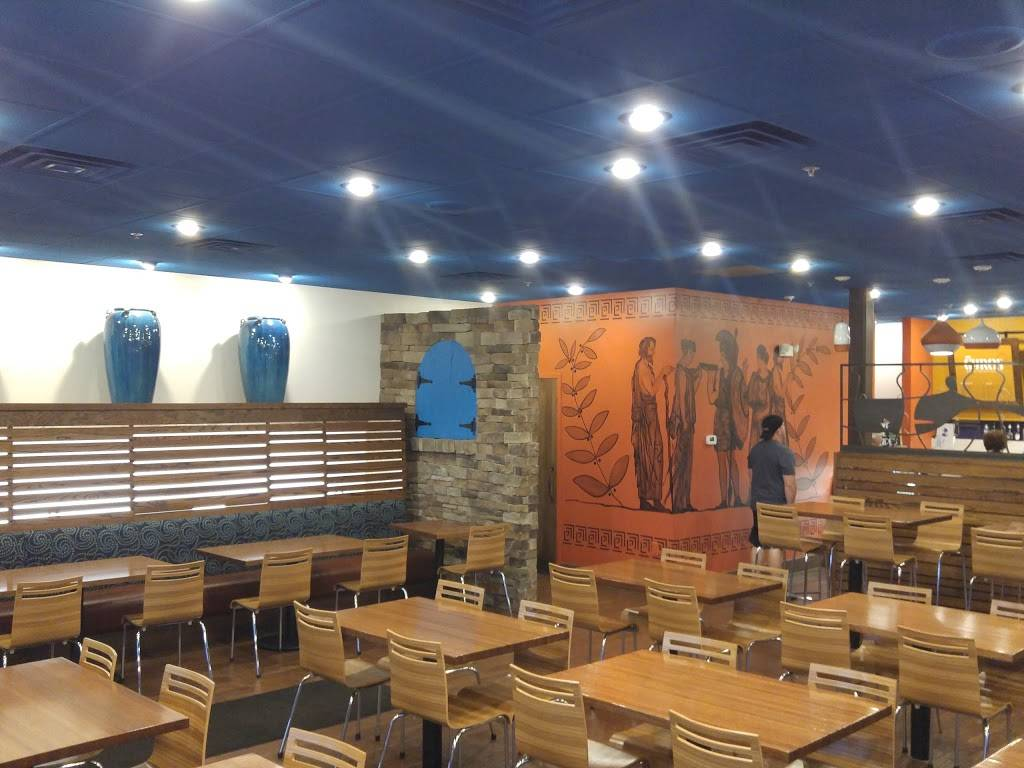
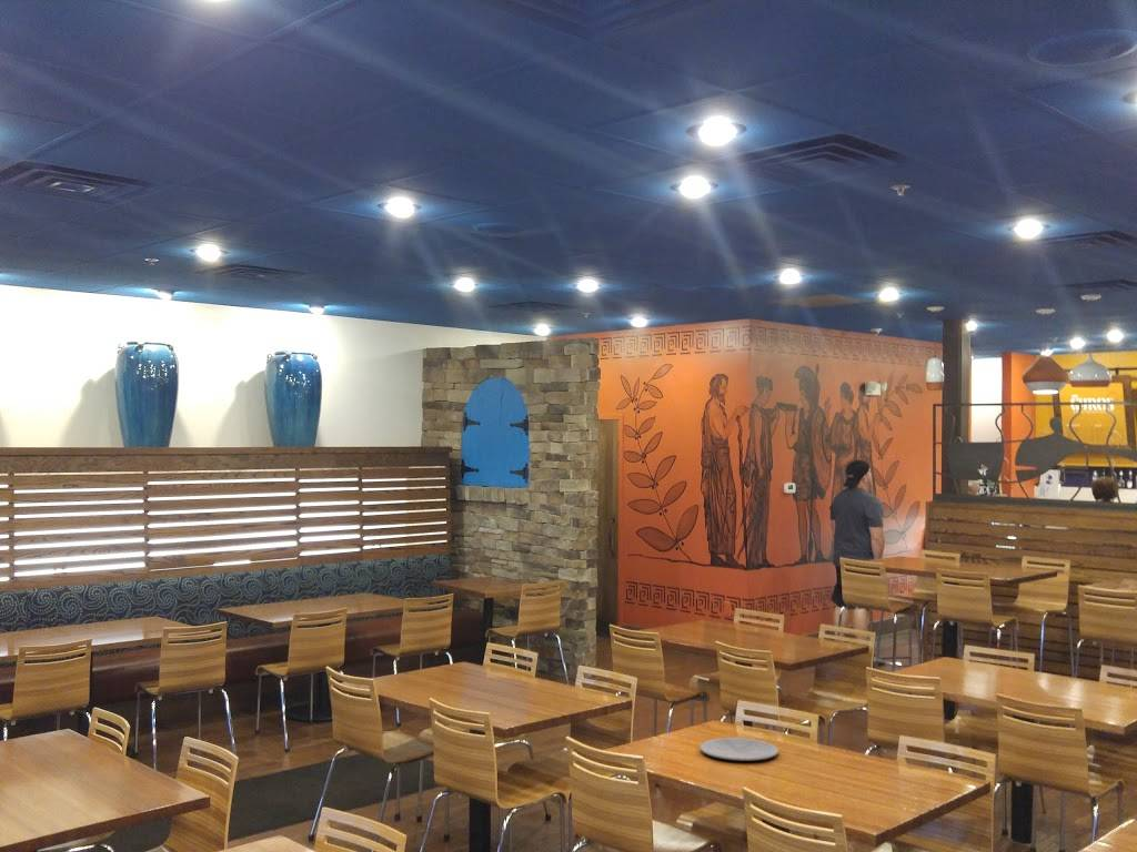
+ plate (738, 750)
